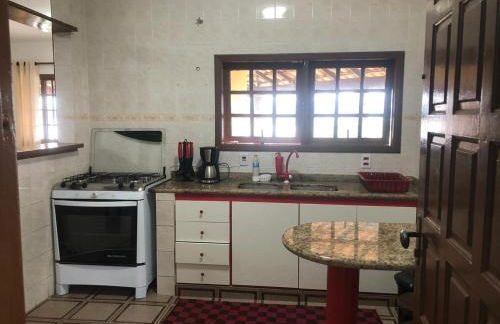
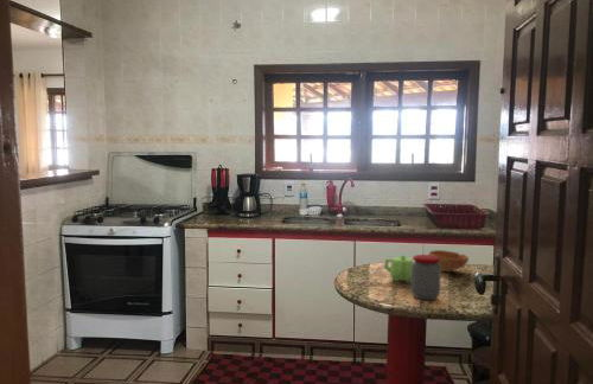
+ teapot (402, 267)
+ bowl (447, 262)
+ jar (426, 276)
